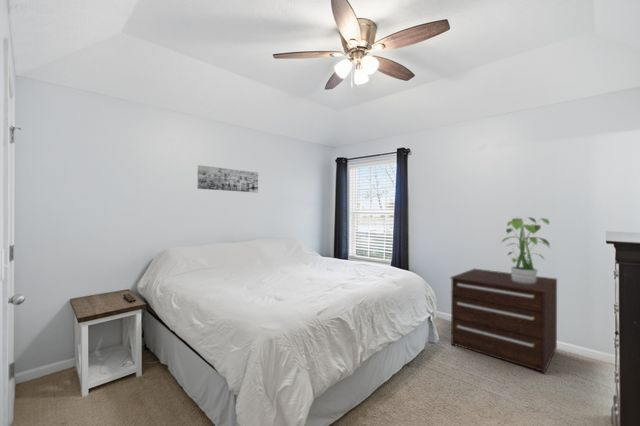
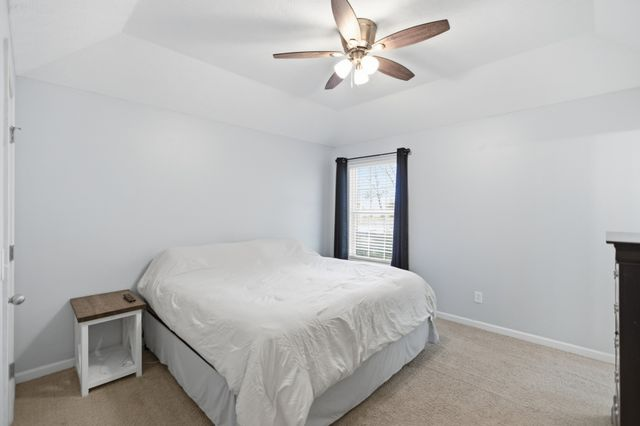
- dresser (502, 312)
- potted plant (524, 249)
- wall art (230, 179)
